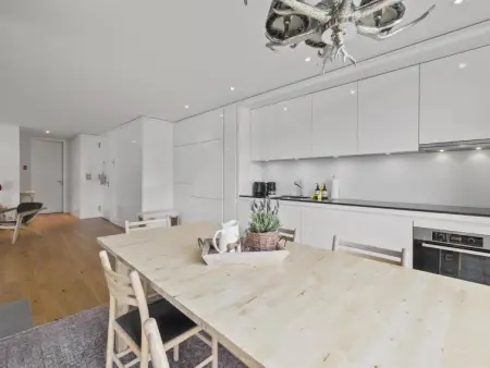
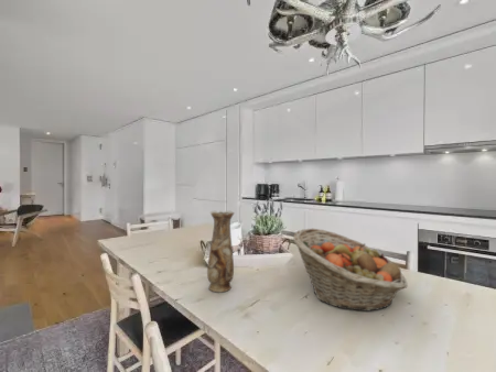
+ fruit basket (345, 262)
+ vase (220, 249)
